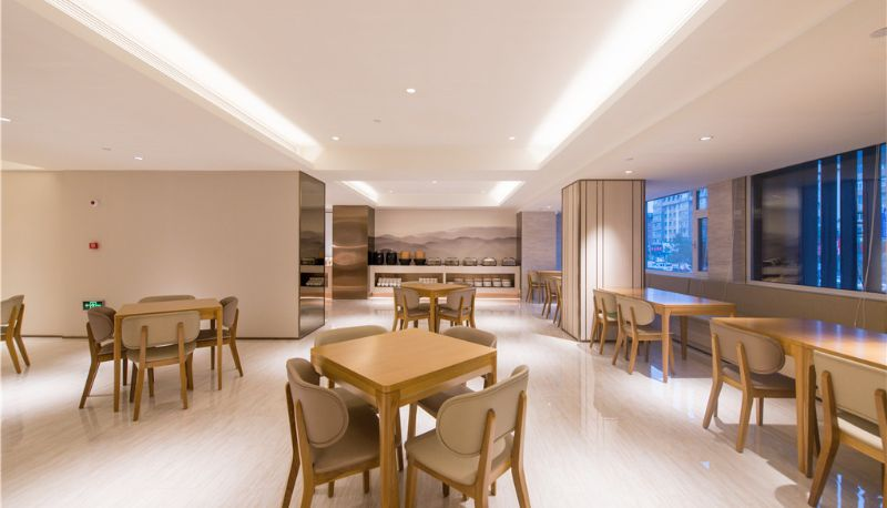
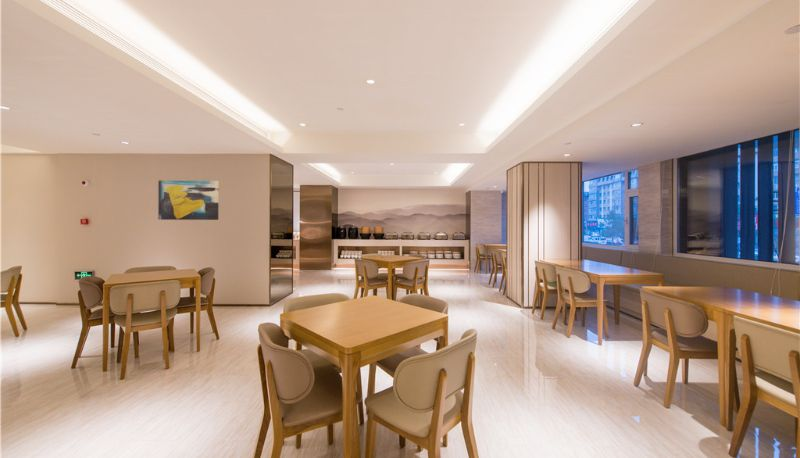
+ wall art (188, 200)
